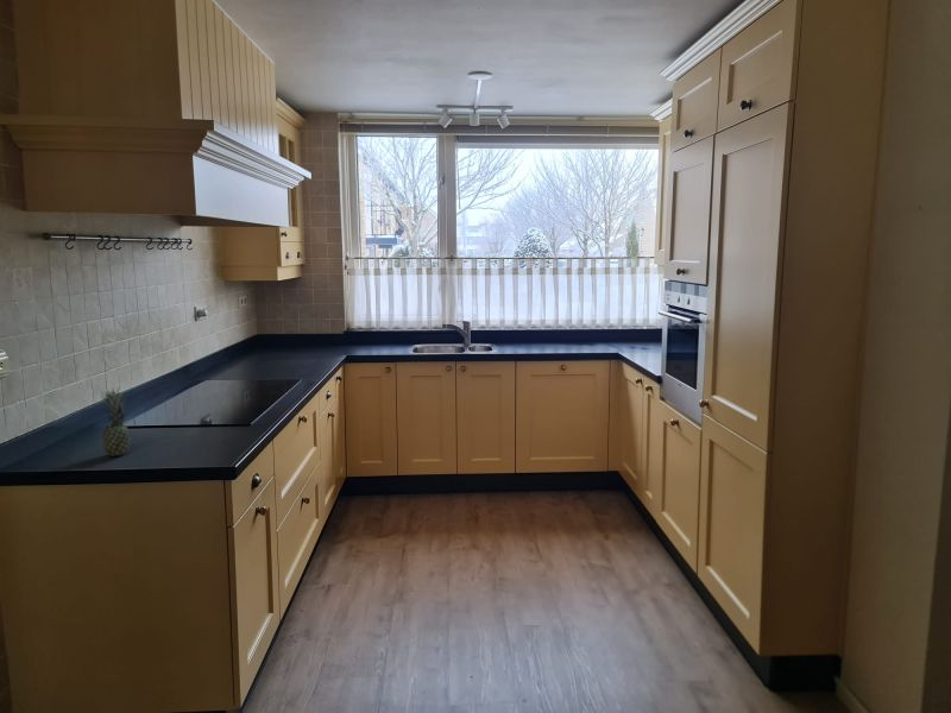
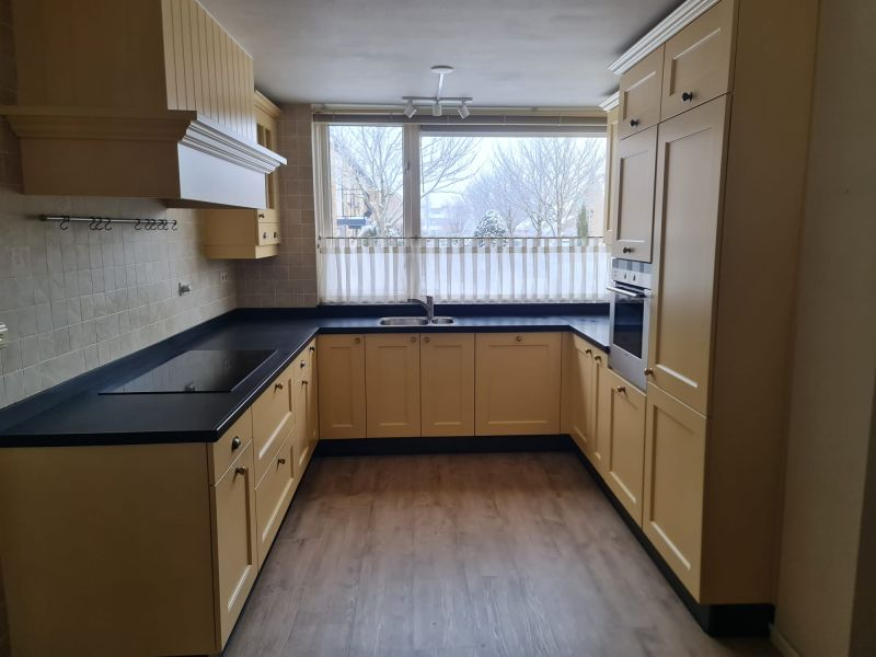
- fruit (115, 419)
